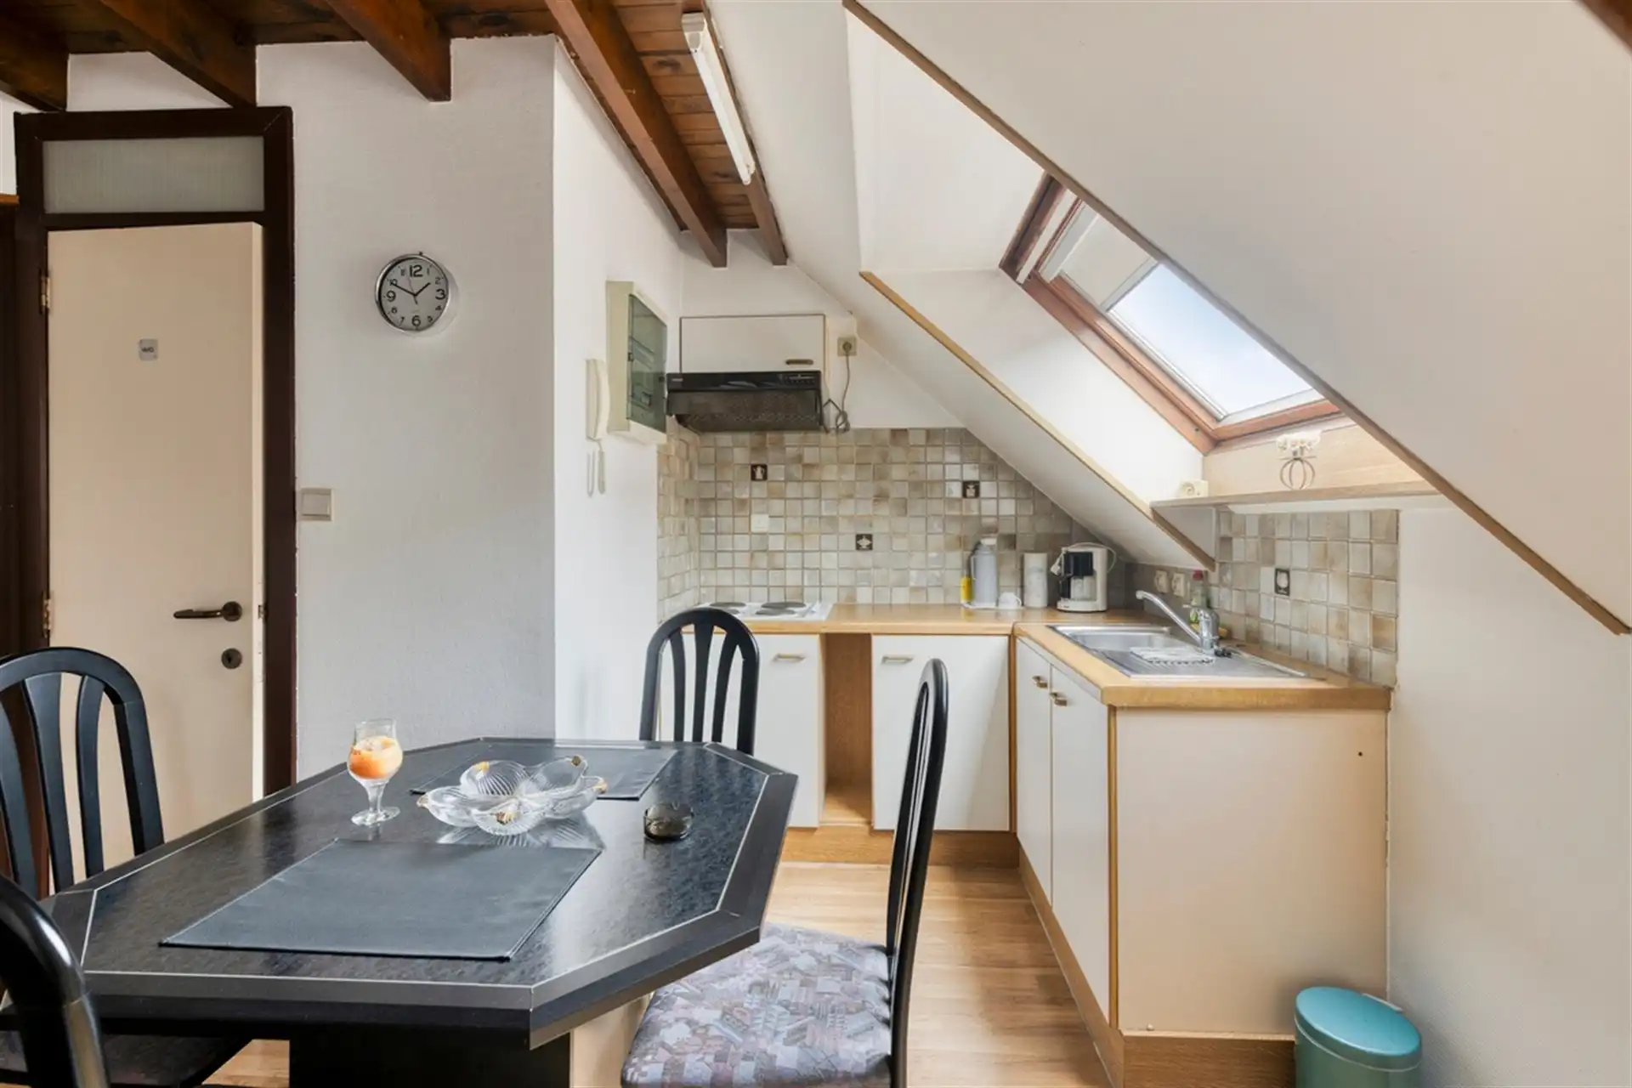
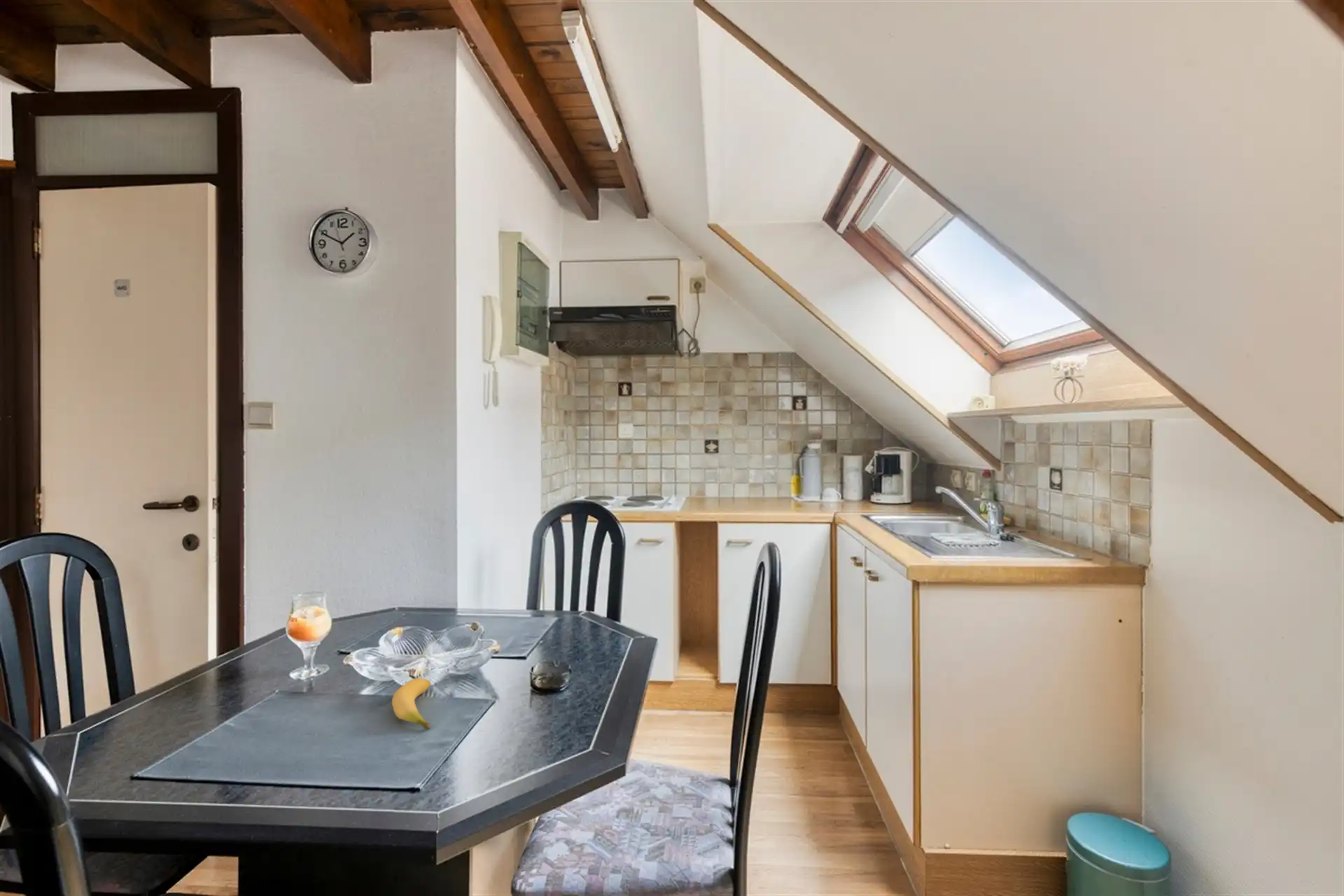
+ banana (416, 697)
